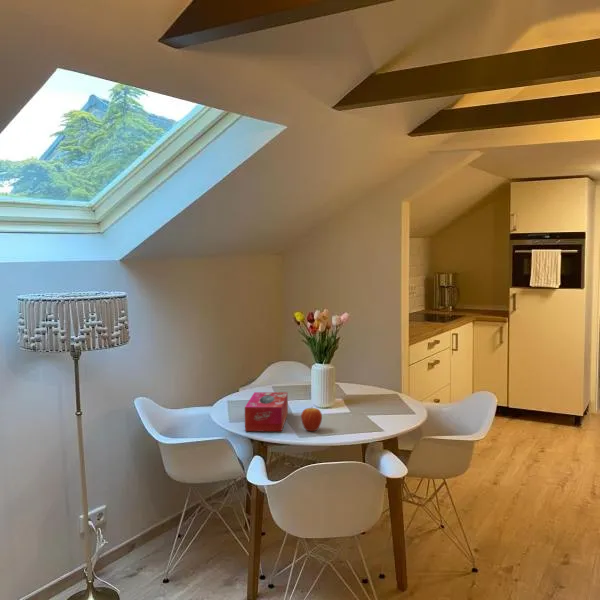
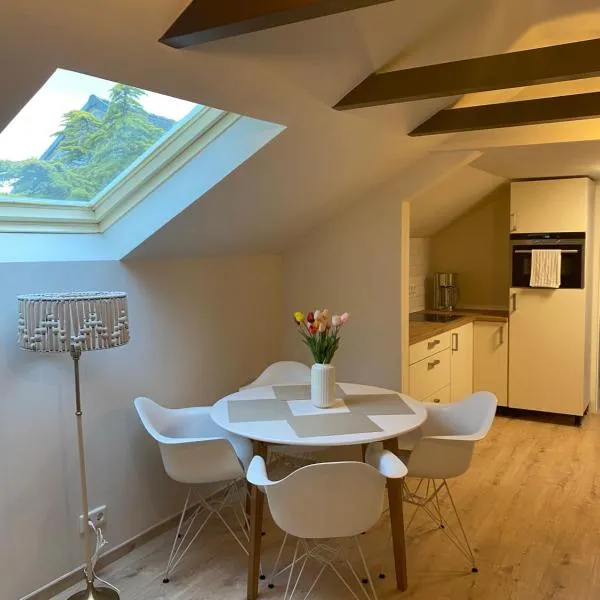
- tissue box (267, 410)
- fruit (311, 418)
